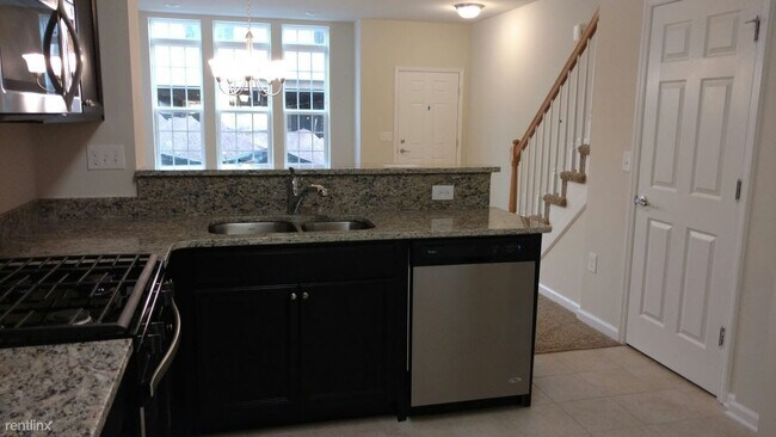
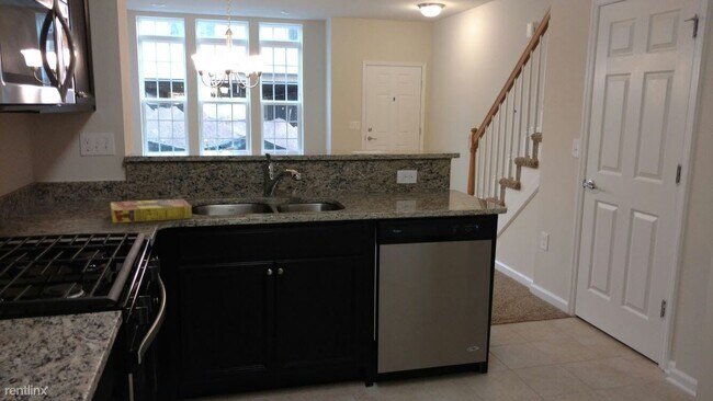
+ cereal box (150, 209)
